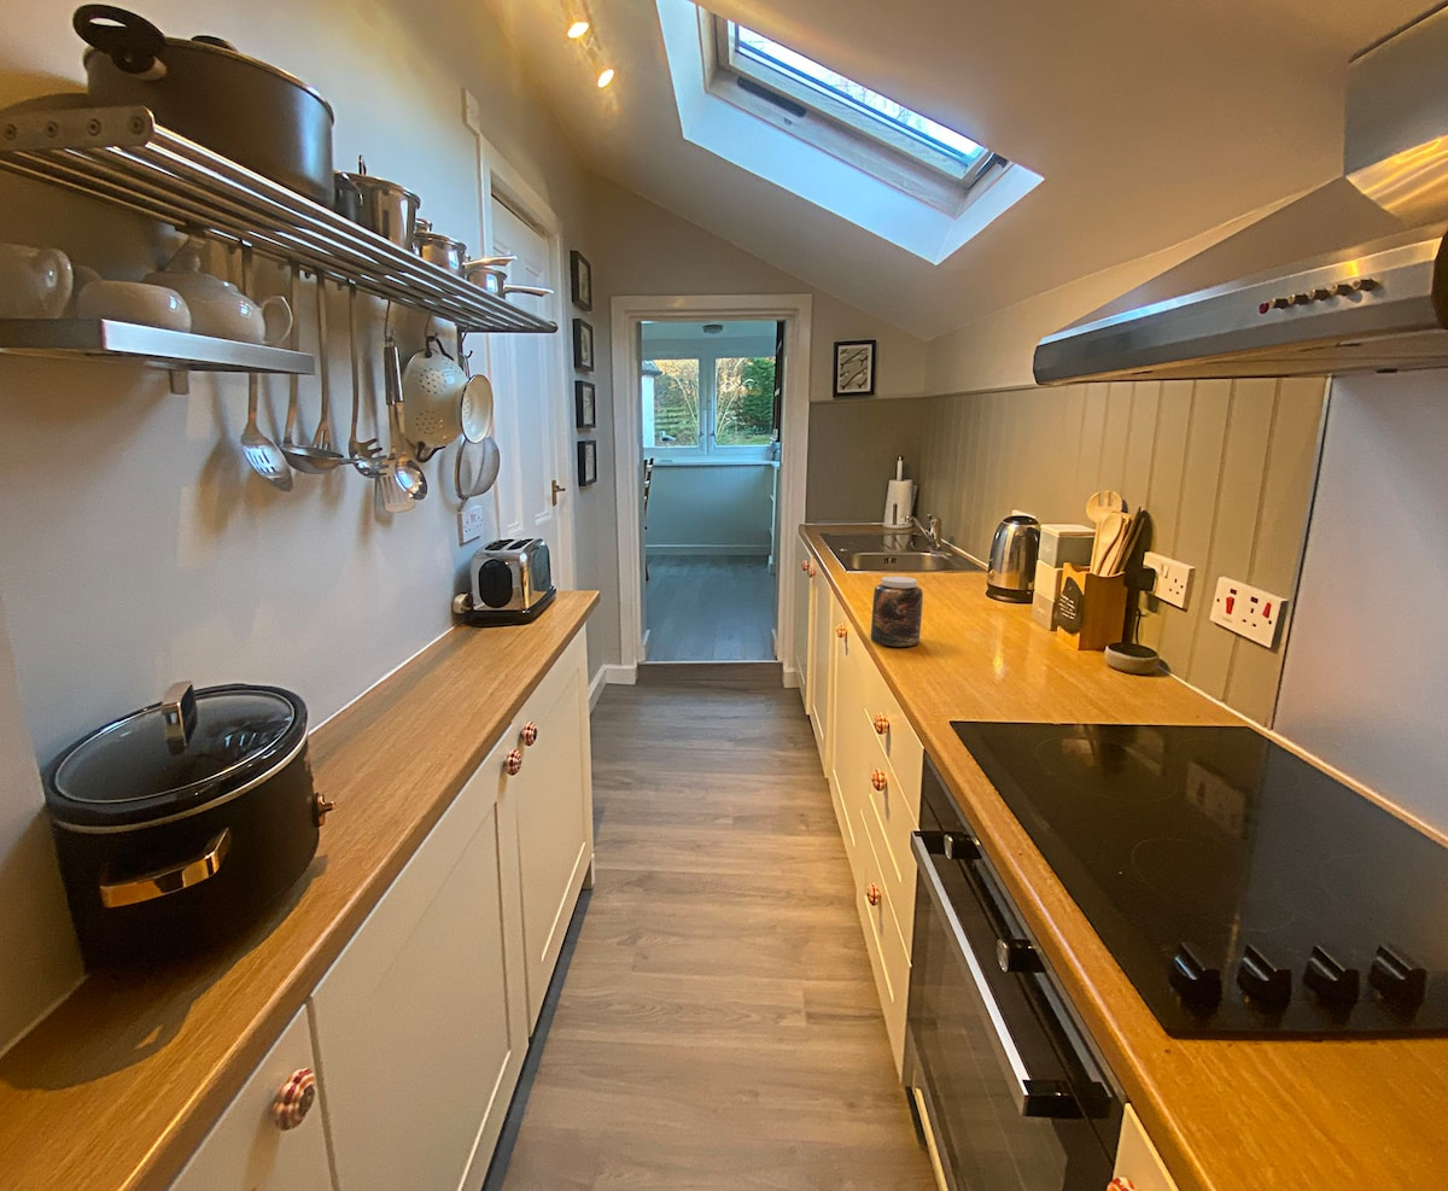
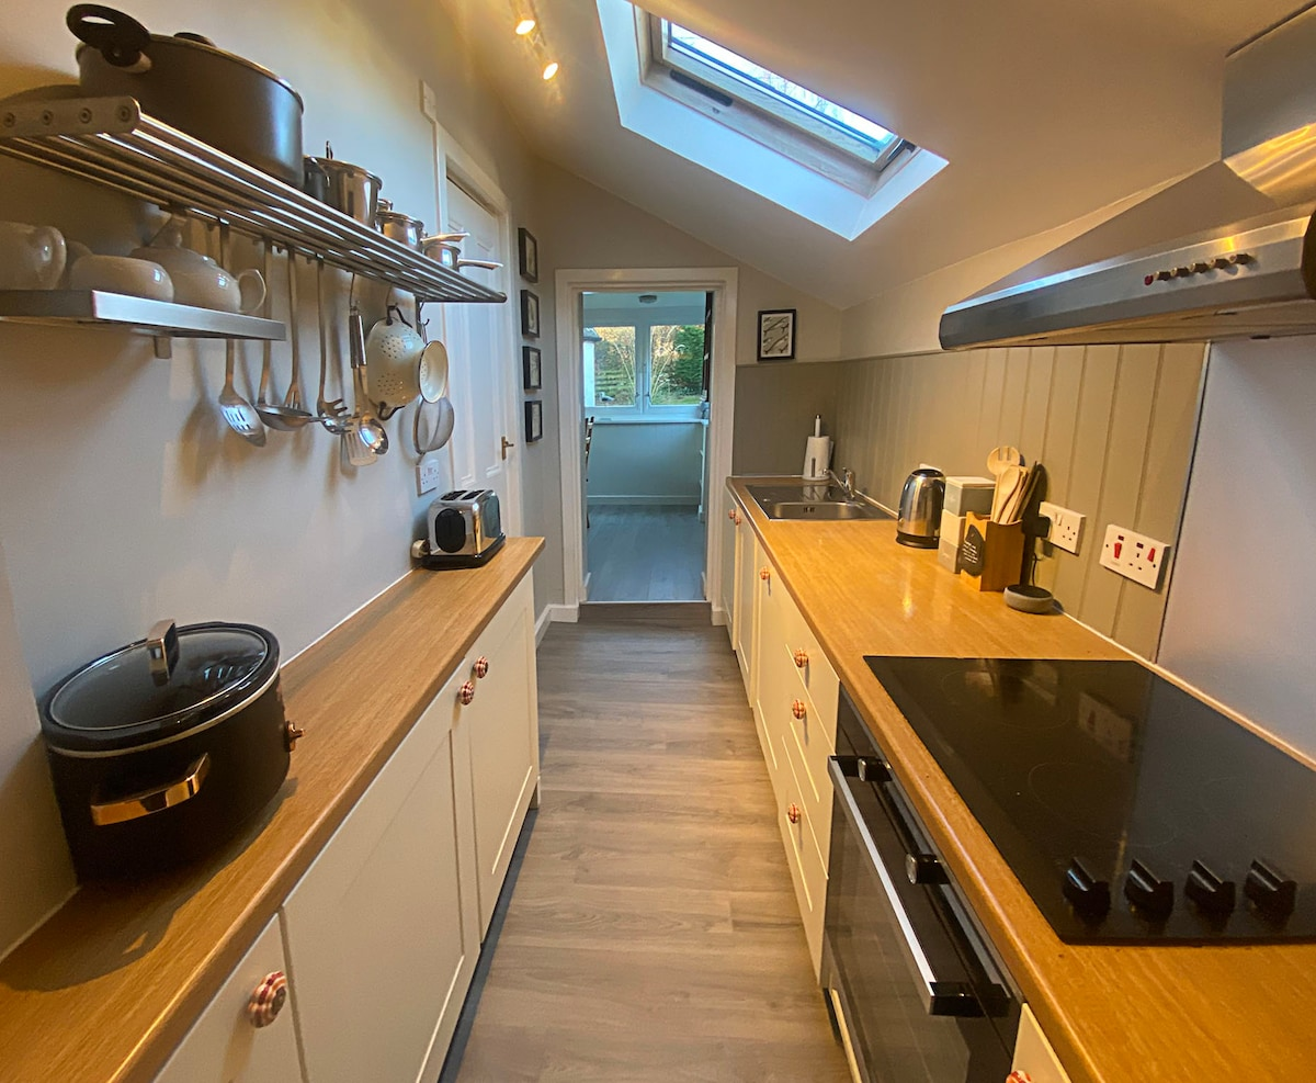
- jar (897, 609)
